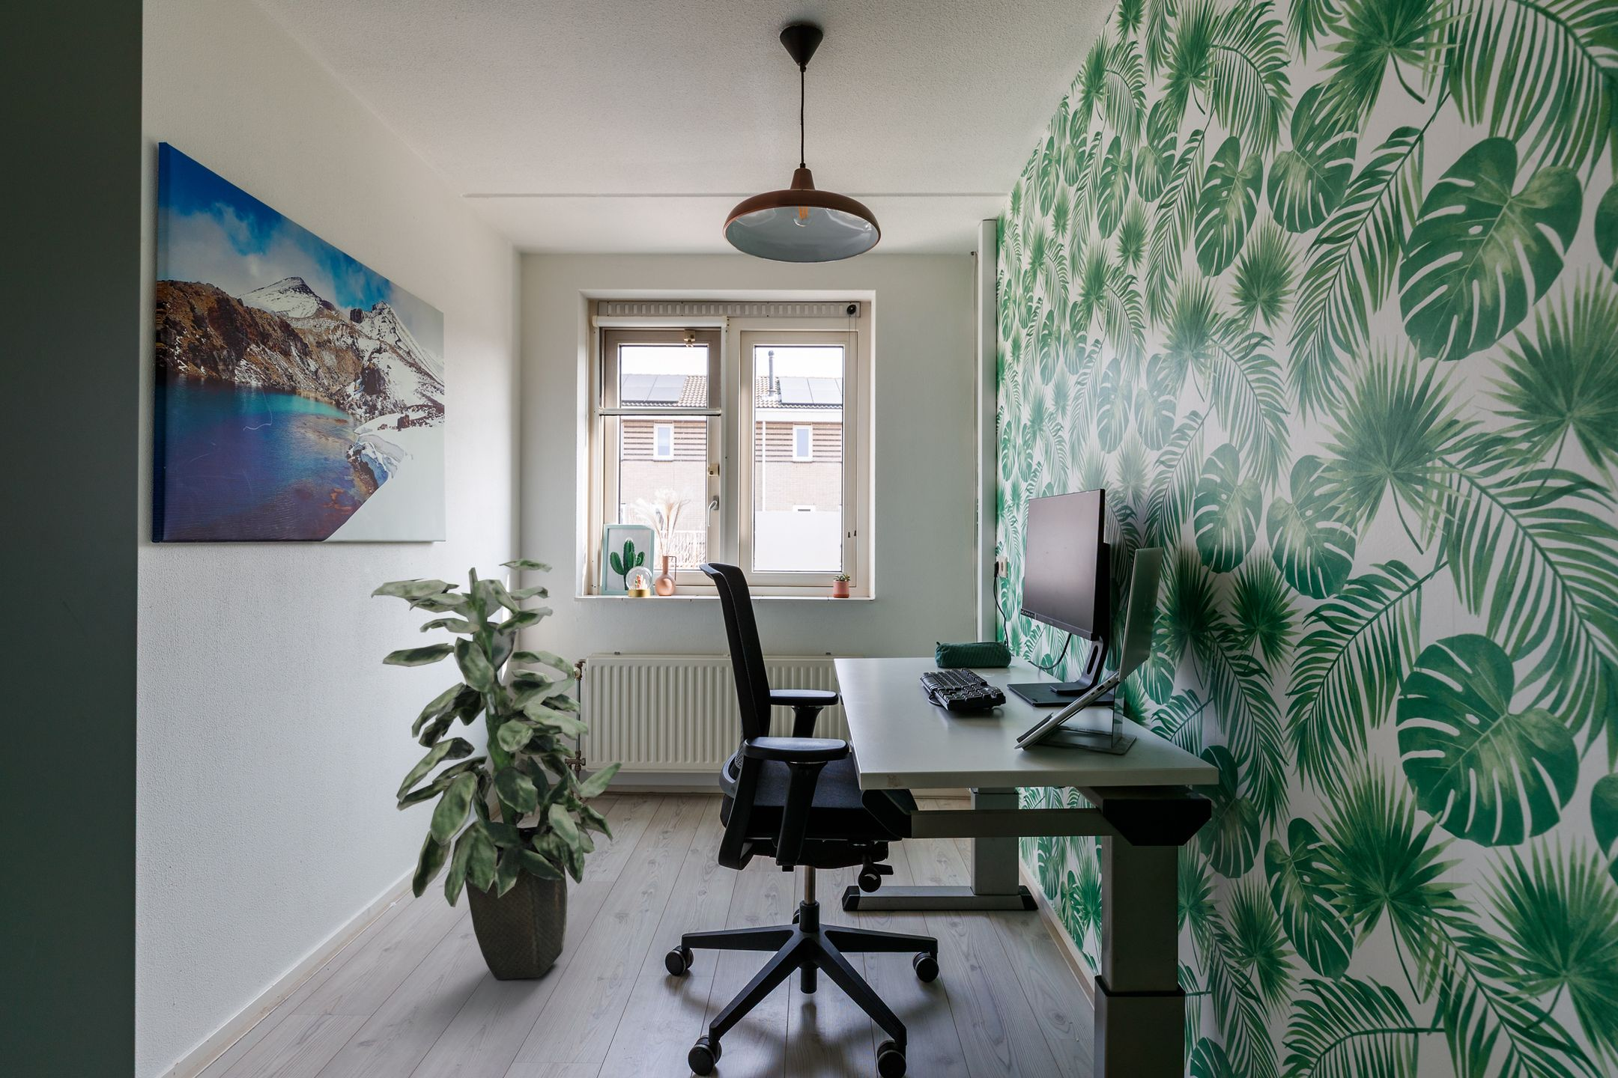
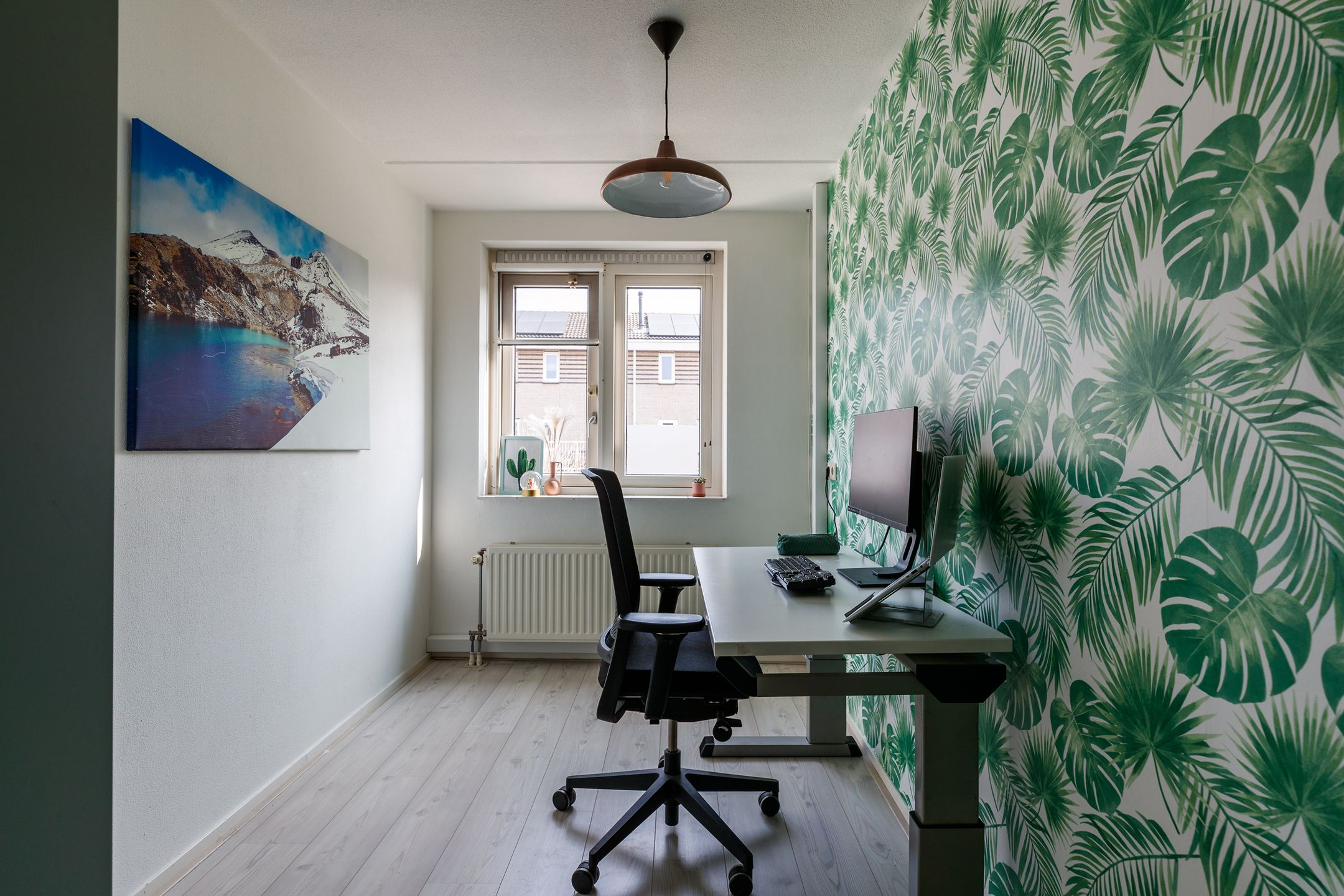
- indoor plant (503, 766)
